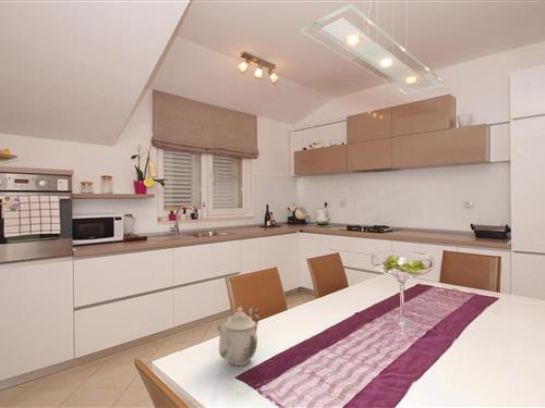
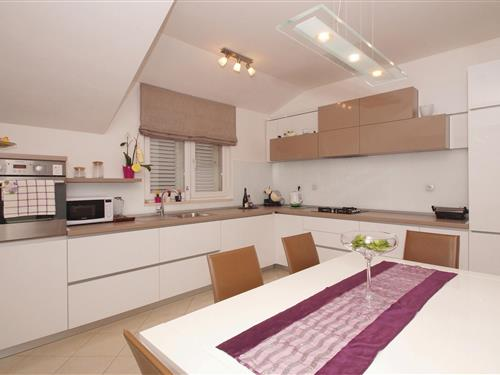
- teapot (239, 334)
